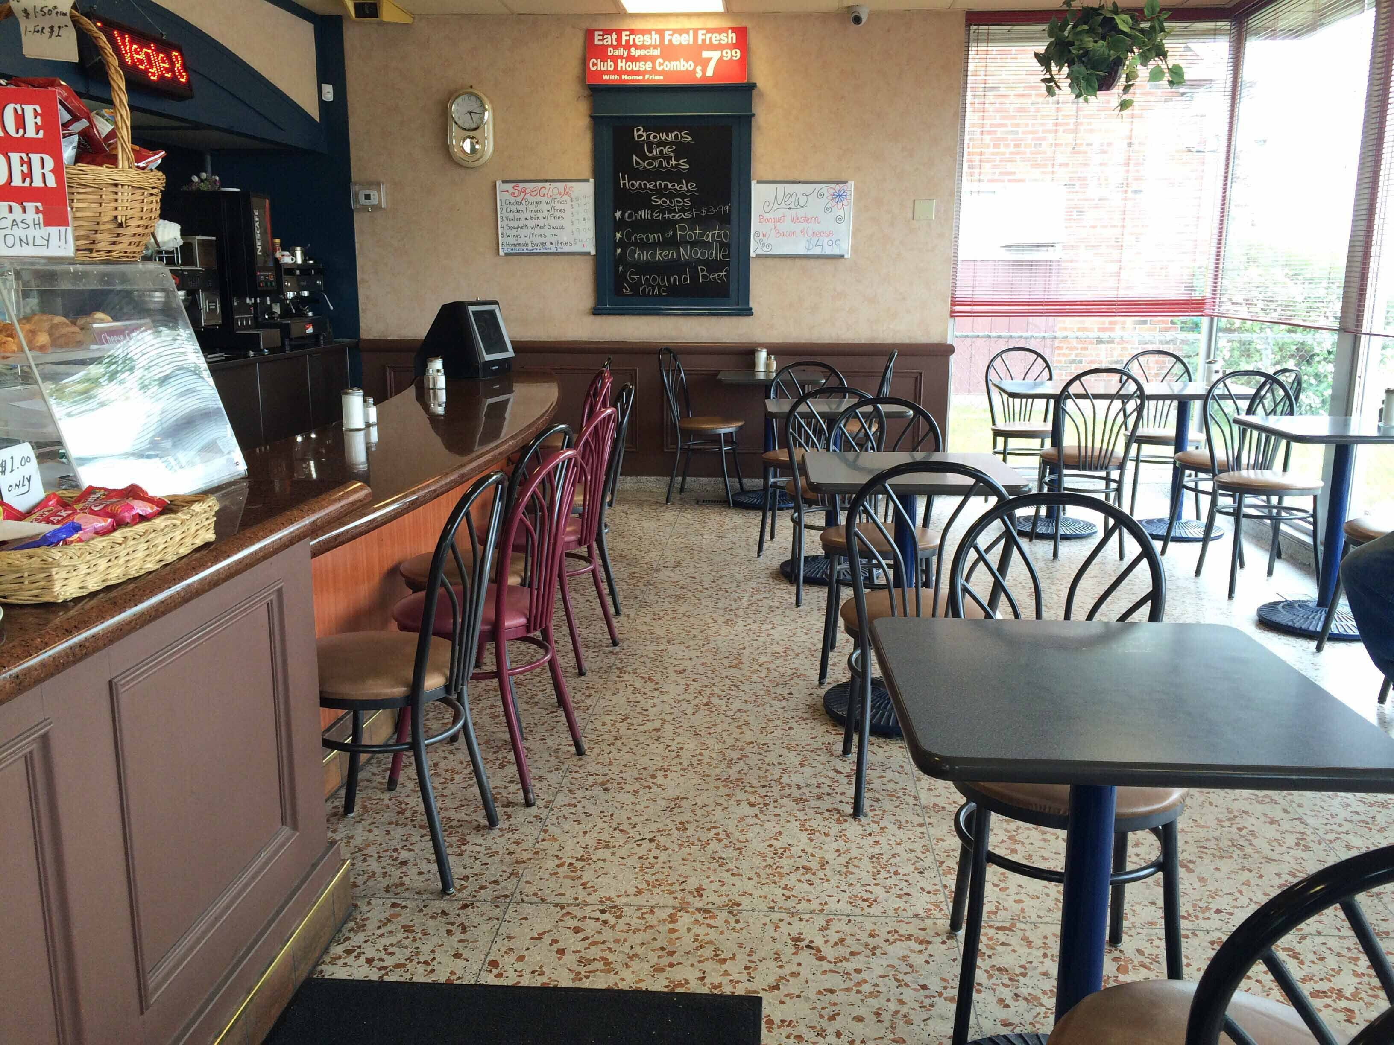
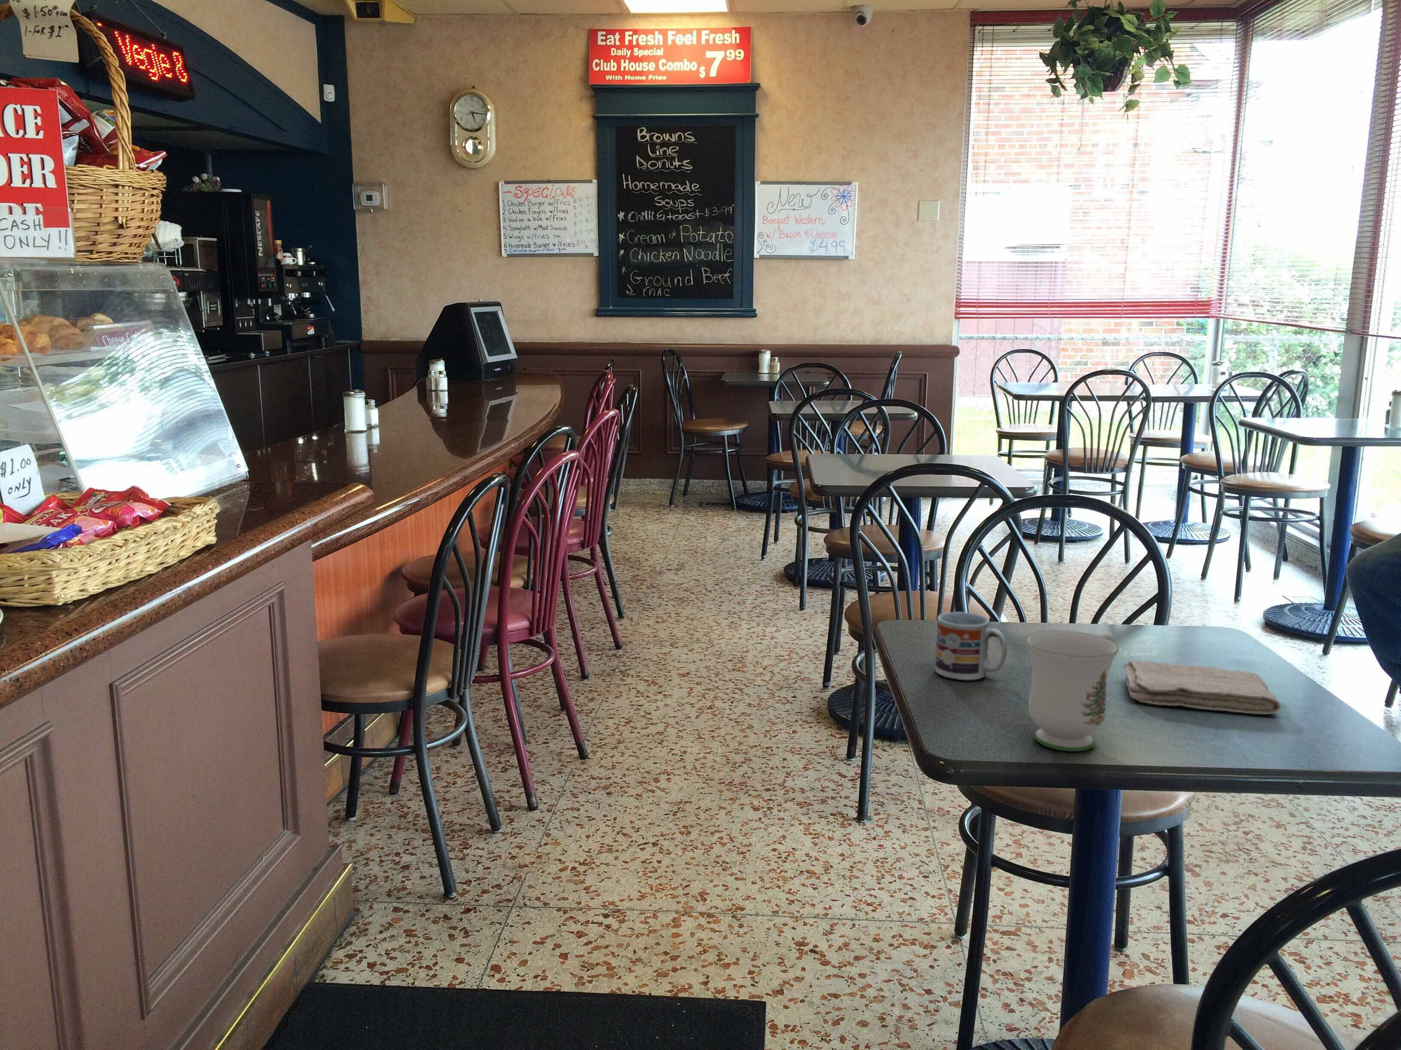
+ cup (972, 646)
+ mug (1077, 688)
+ washcloth (1197, 685)
